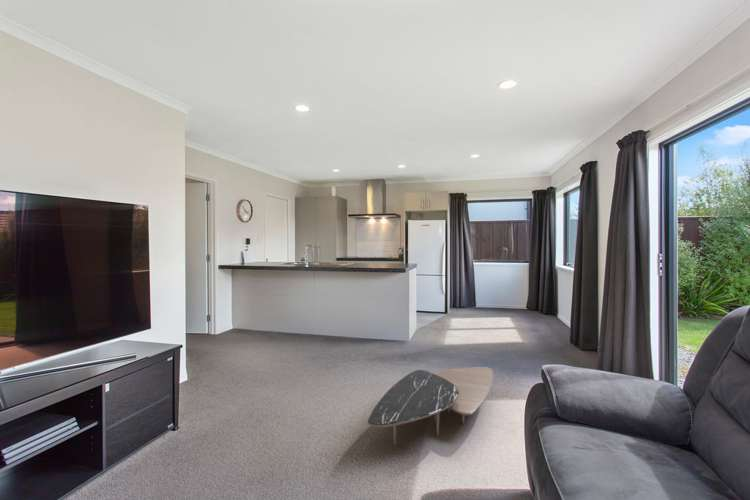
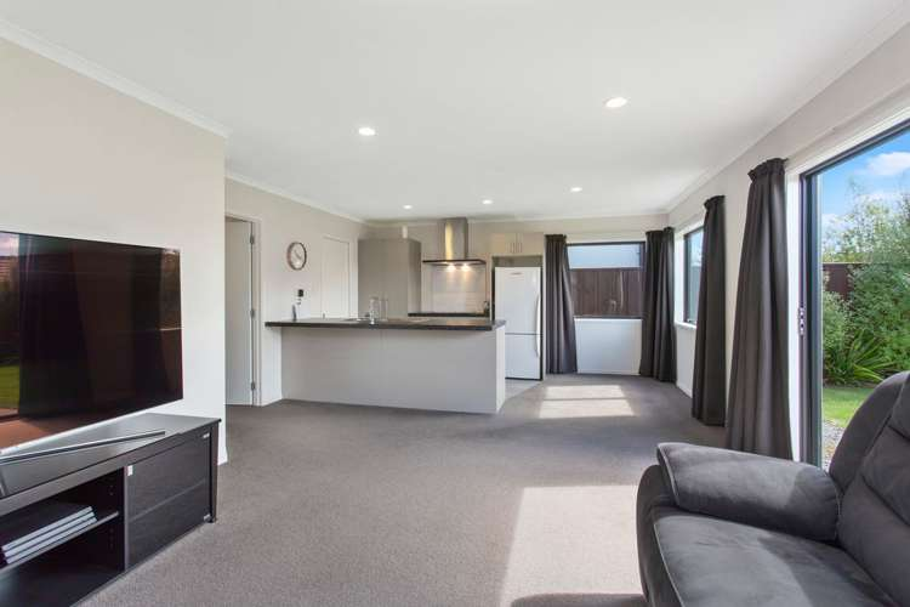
- coffee table (441, 400)
